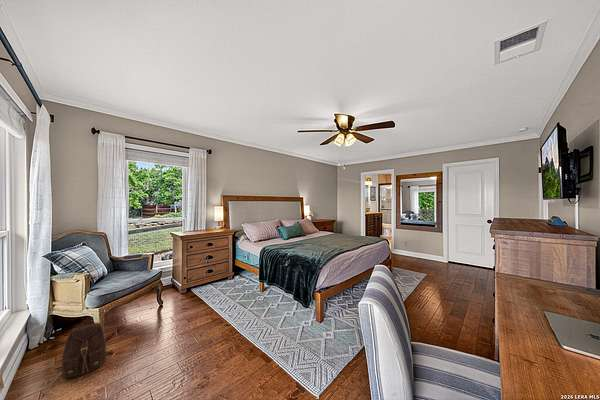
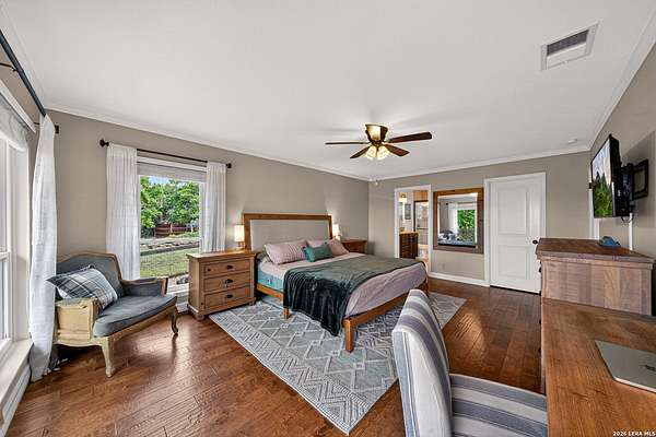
- backpack (85, 344)
